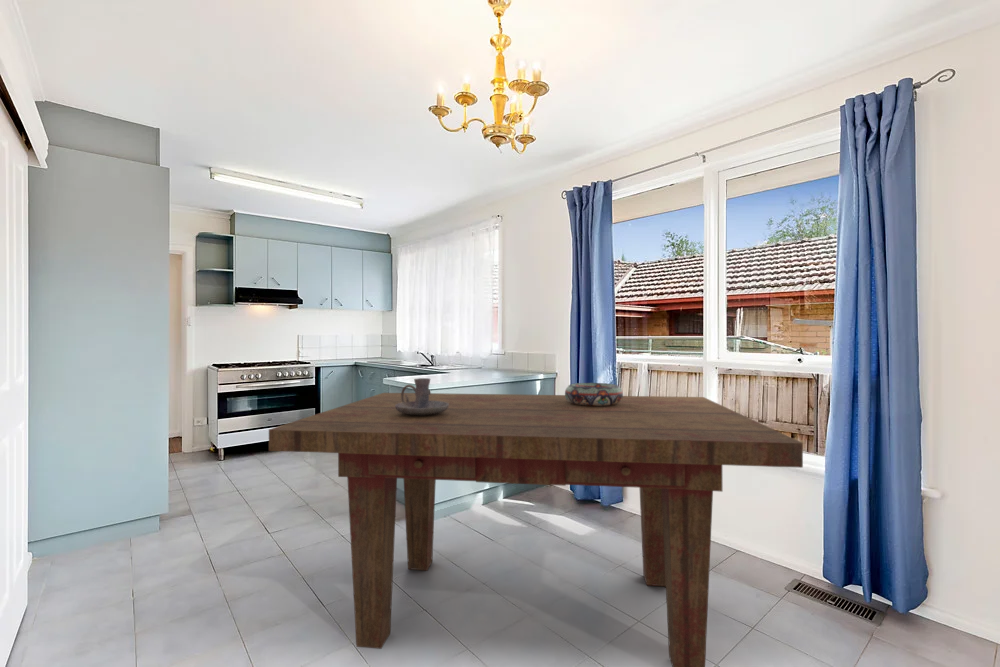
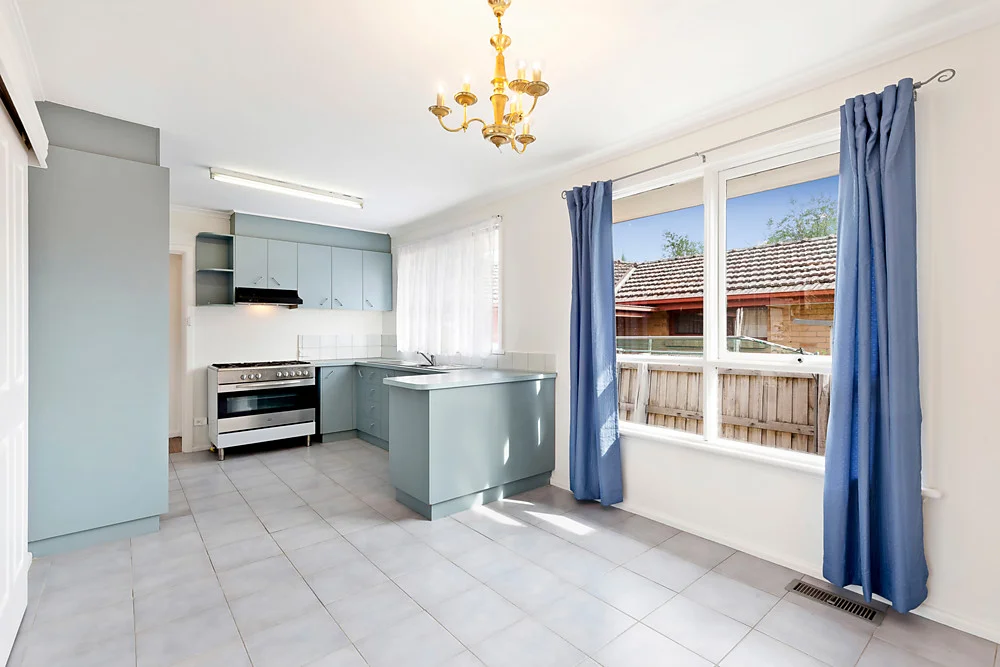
- decorative bowl (593, 393)
- dining table (529, 483)
- candle holder (418, 395)
